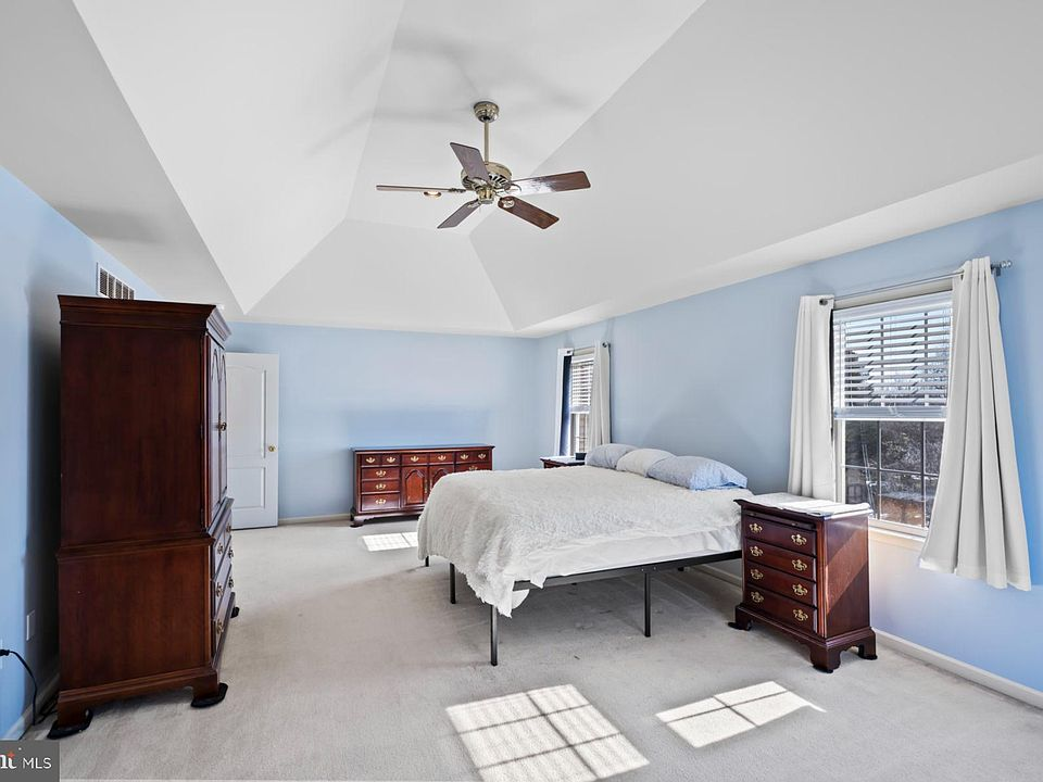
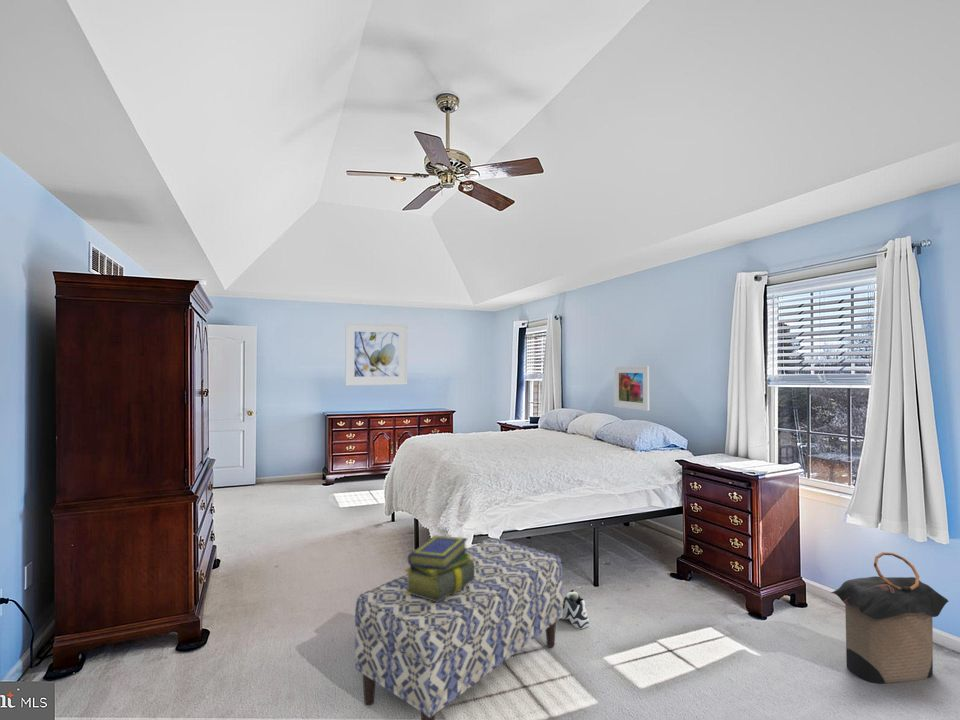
+ sneaker (567, 602)
+ bench (468, 622)
+ stack of books (440, 566)
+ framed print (630, 387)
+ laundry hamper (889, 615)
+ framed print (377, 354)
